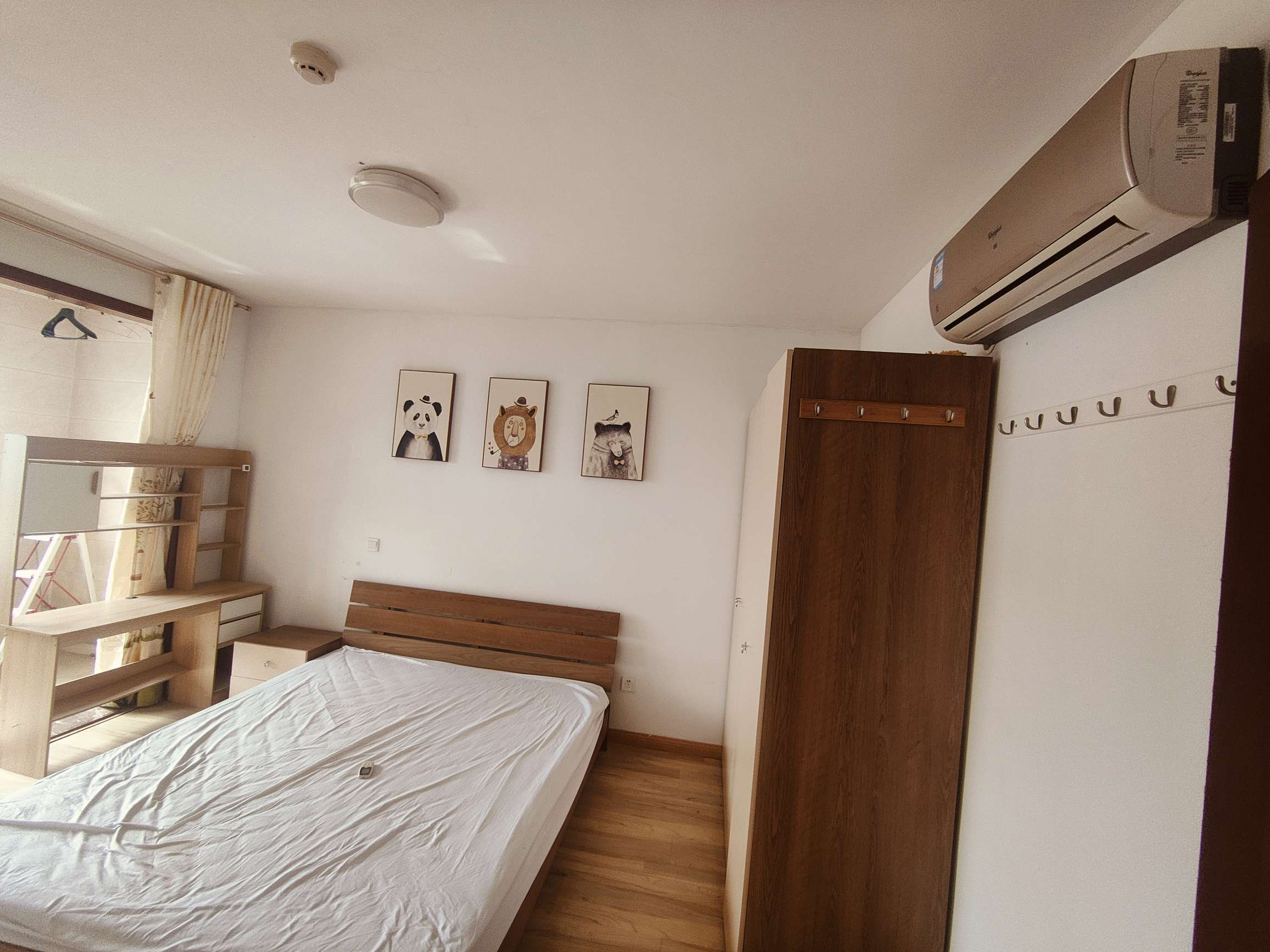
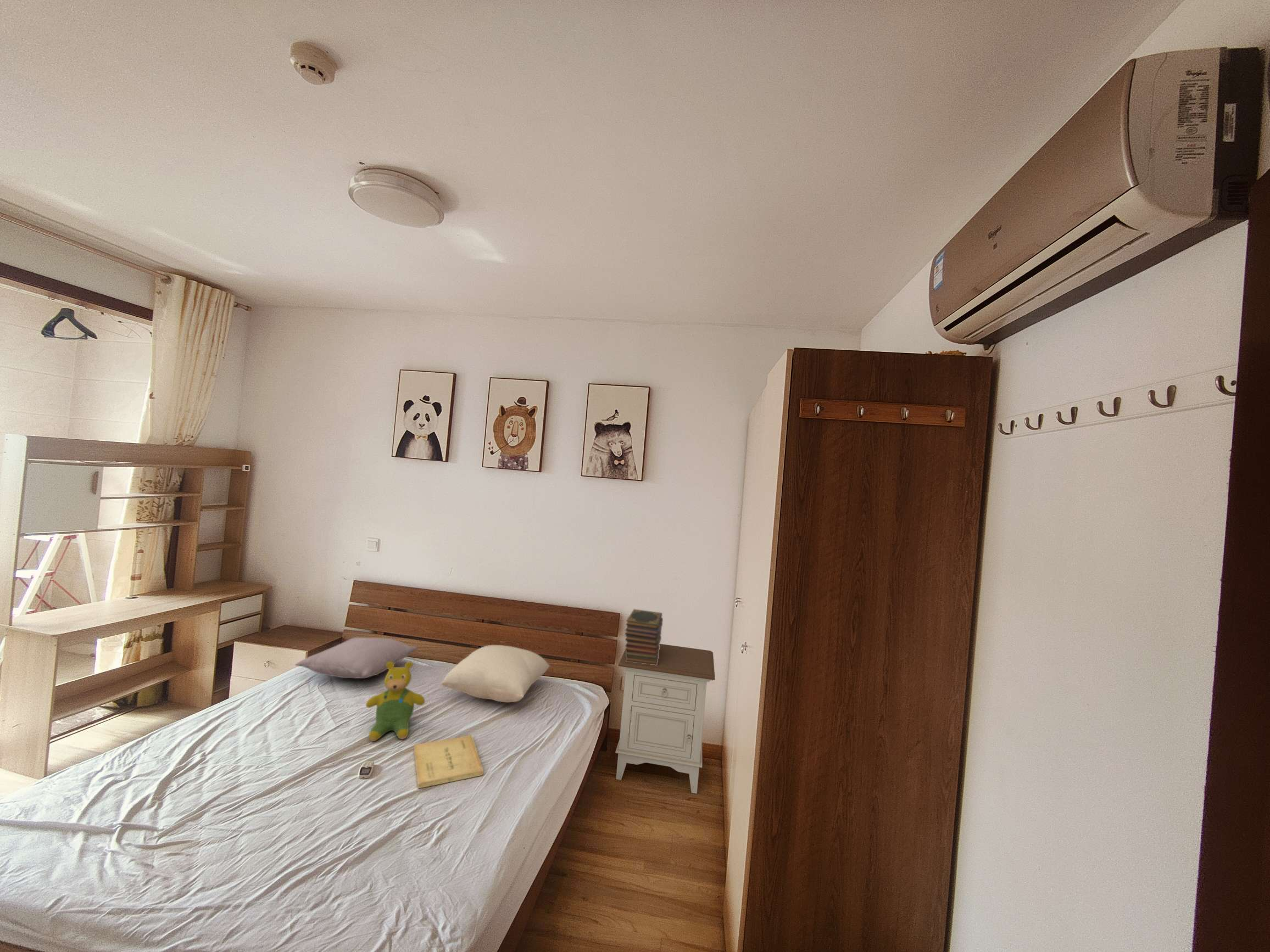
+ book stack (644, 635)
+ teddy bear (394, 698)
+ pillow (360, 656)
+ nightstand (663, 713)
+ book (447, 759)
+ pillow (500, 671)
